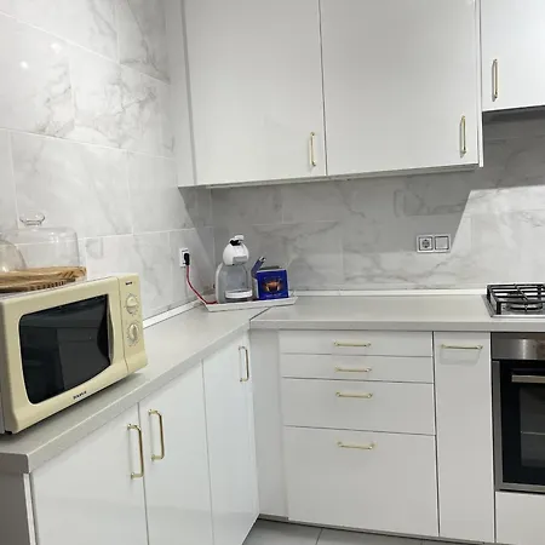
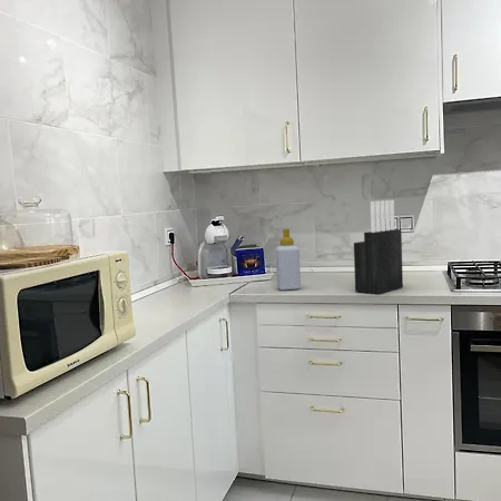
+ soap bottle (287, 258)
+ knife block (375, 245)
